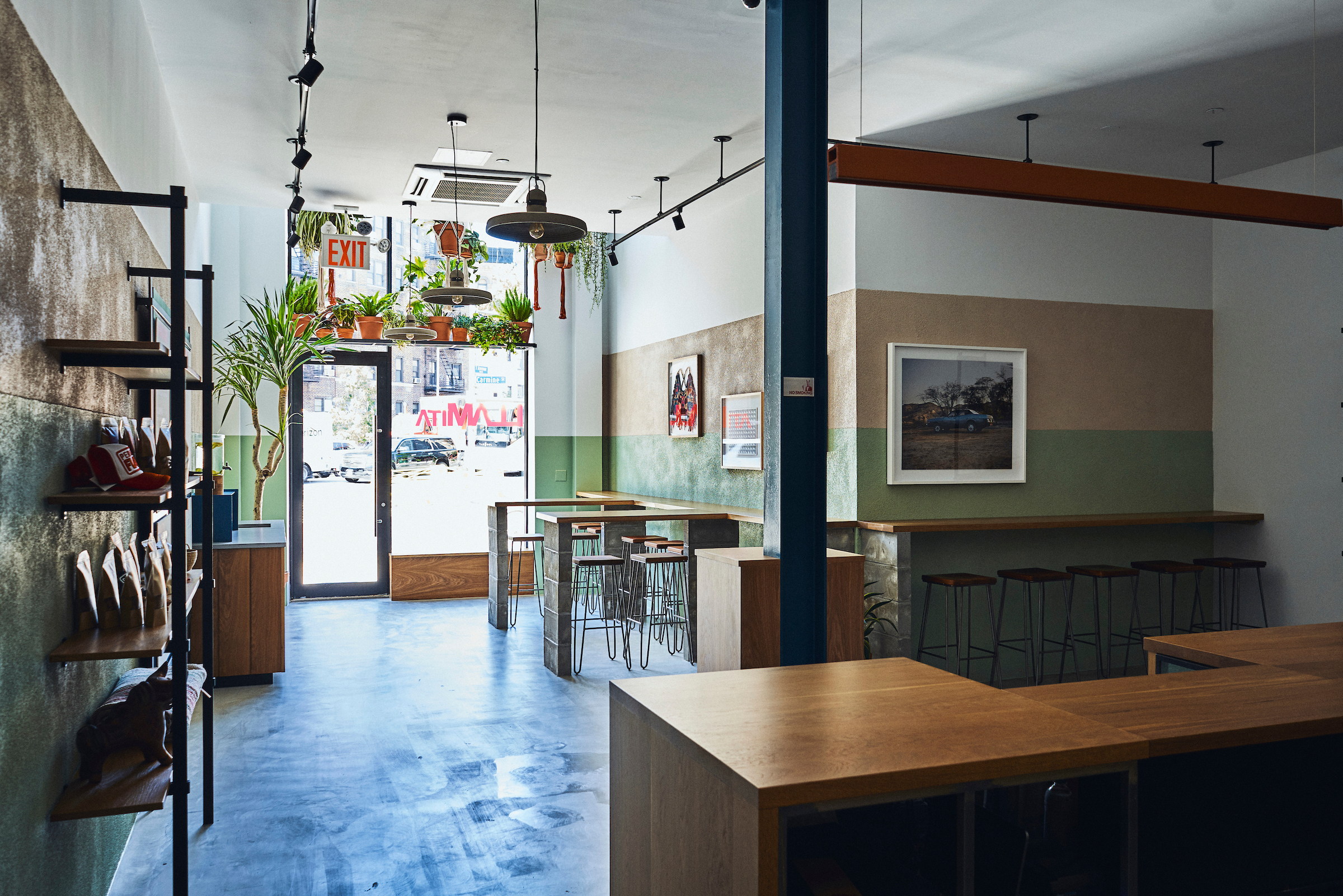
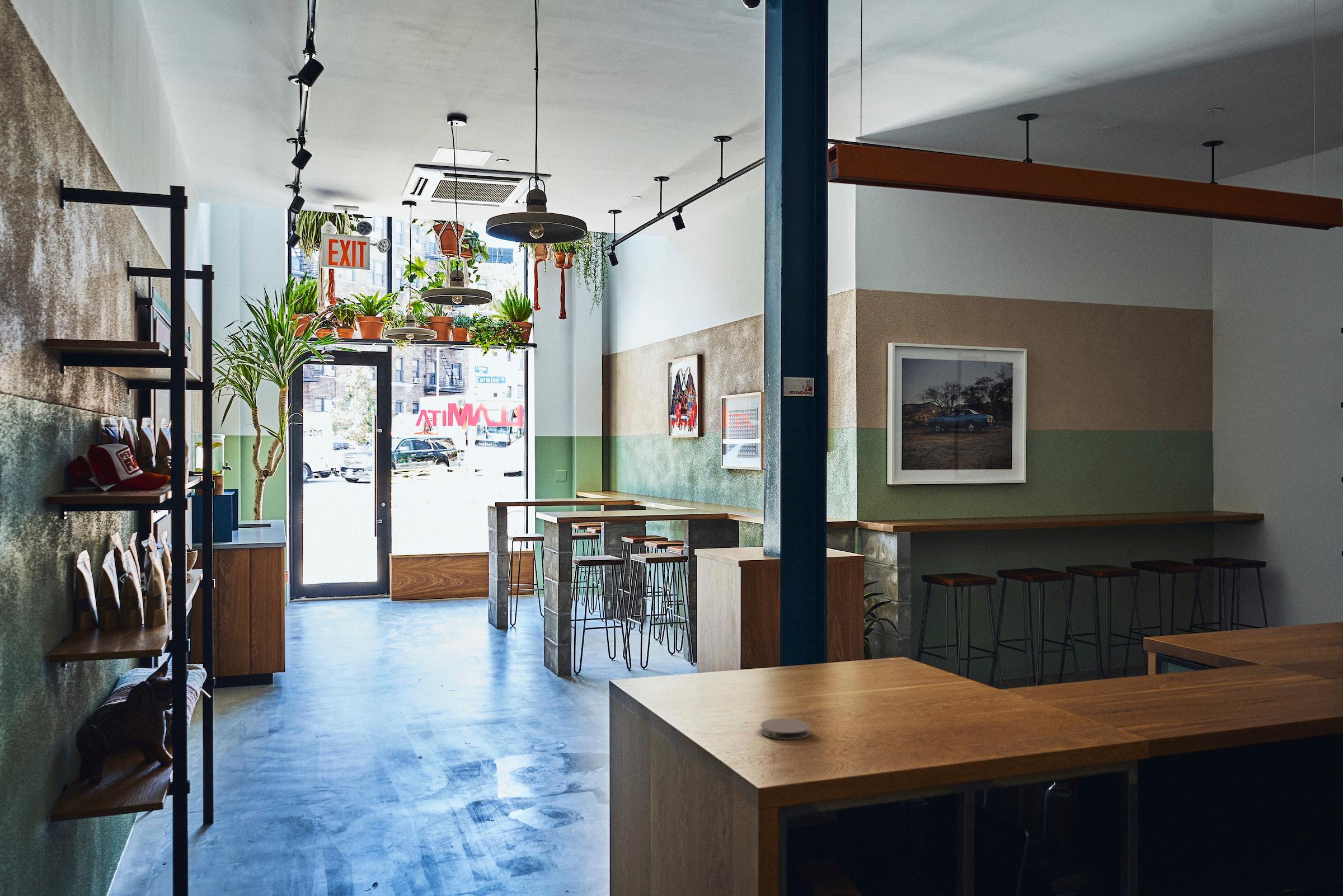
+ coaster (785, 729)
